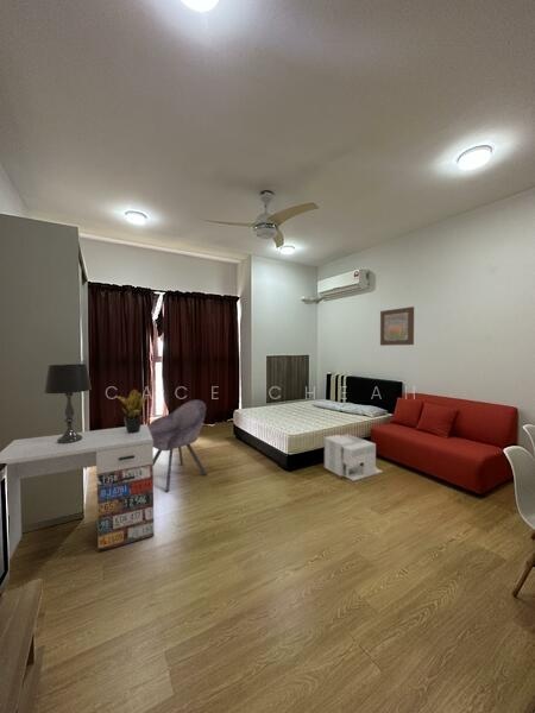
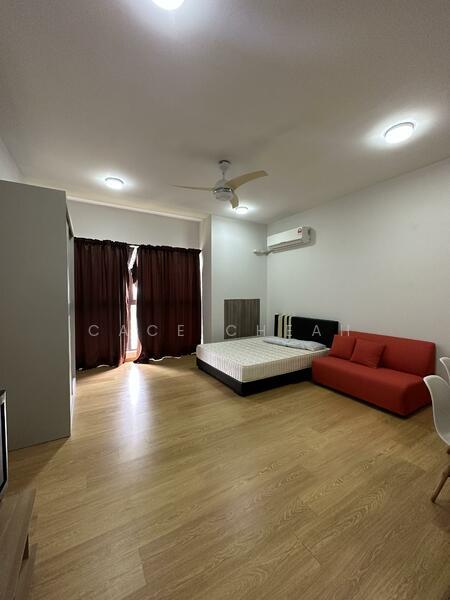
- chair (178, 438)
- desk (97, 488)
- architectural model (352, 454)
- table lamp (69, 402)
- wall art (396, 327)
- potted plant (132, 410)
